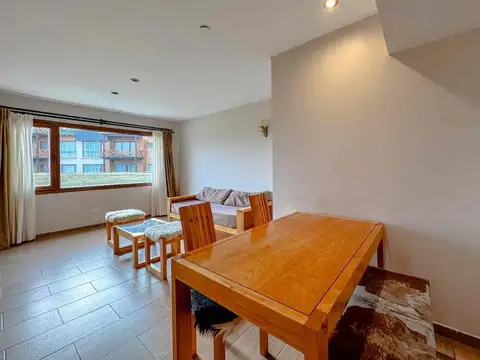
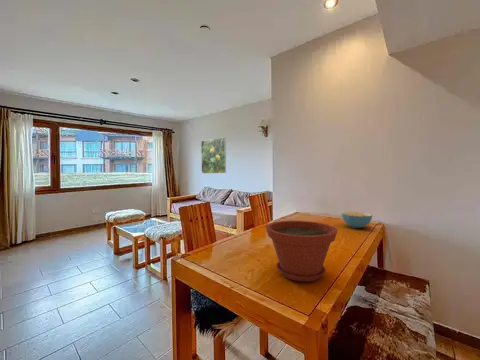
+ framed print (213, 156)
+ cereal bowl (356, 220)
+ plant pot (300, 250)
